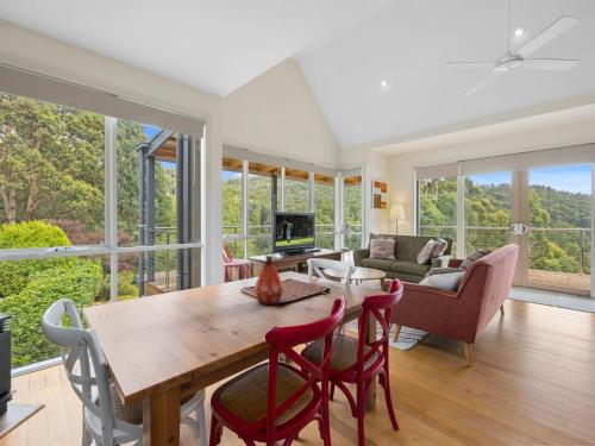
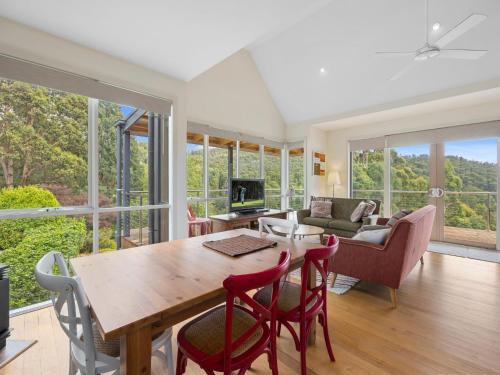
- bottle (268, 278)
